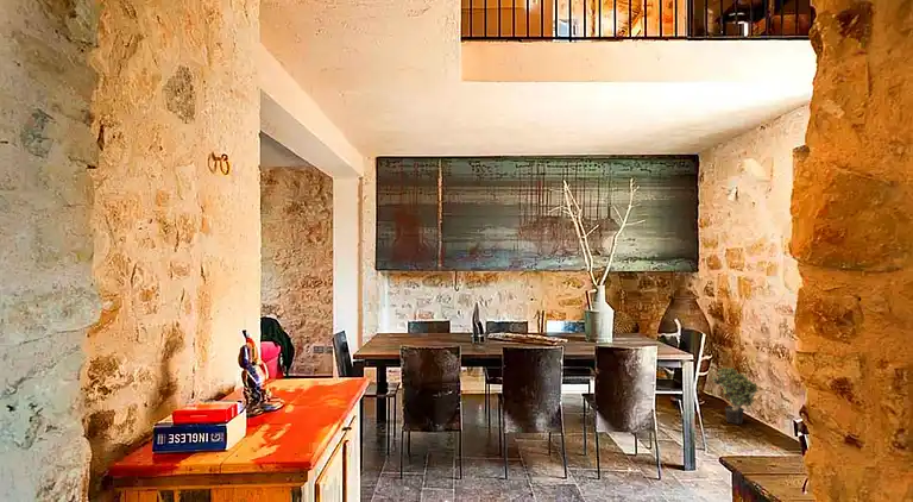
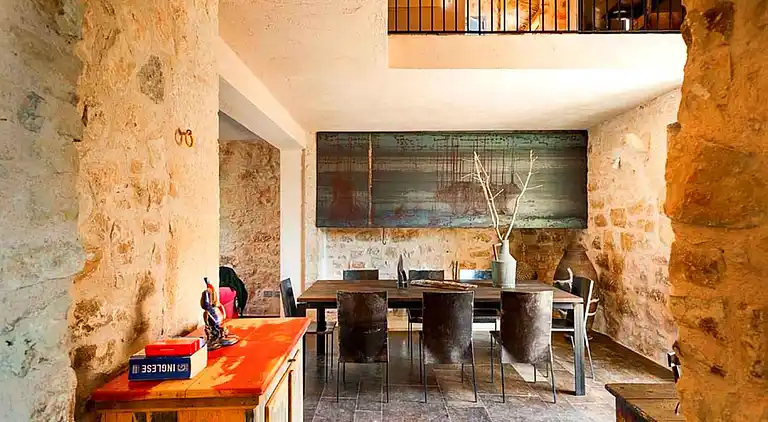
- potted plant (731, 395)
